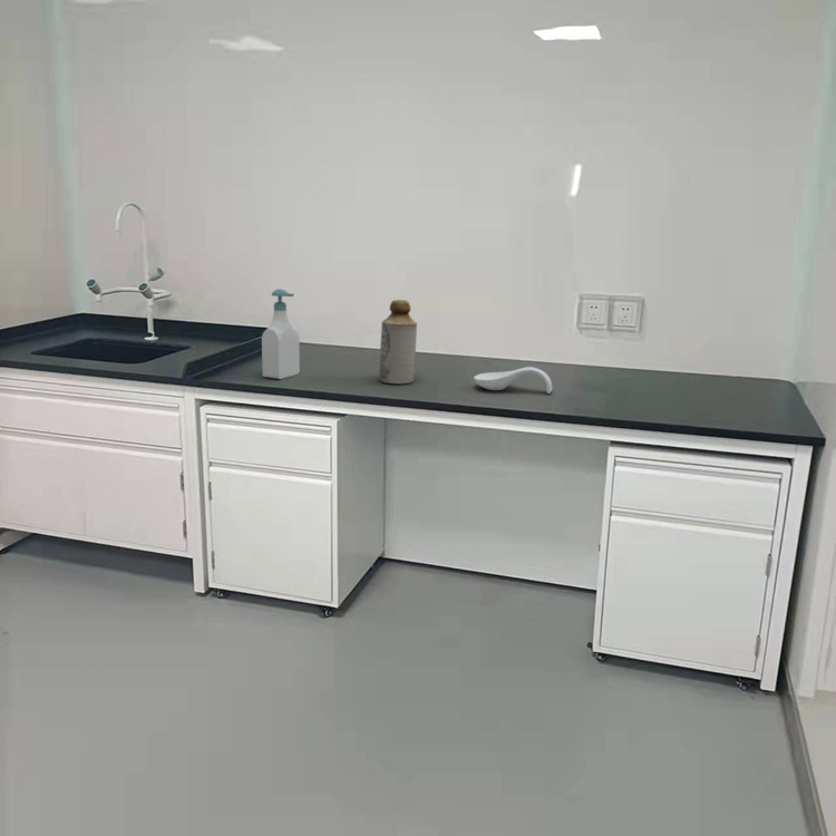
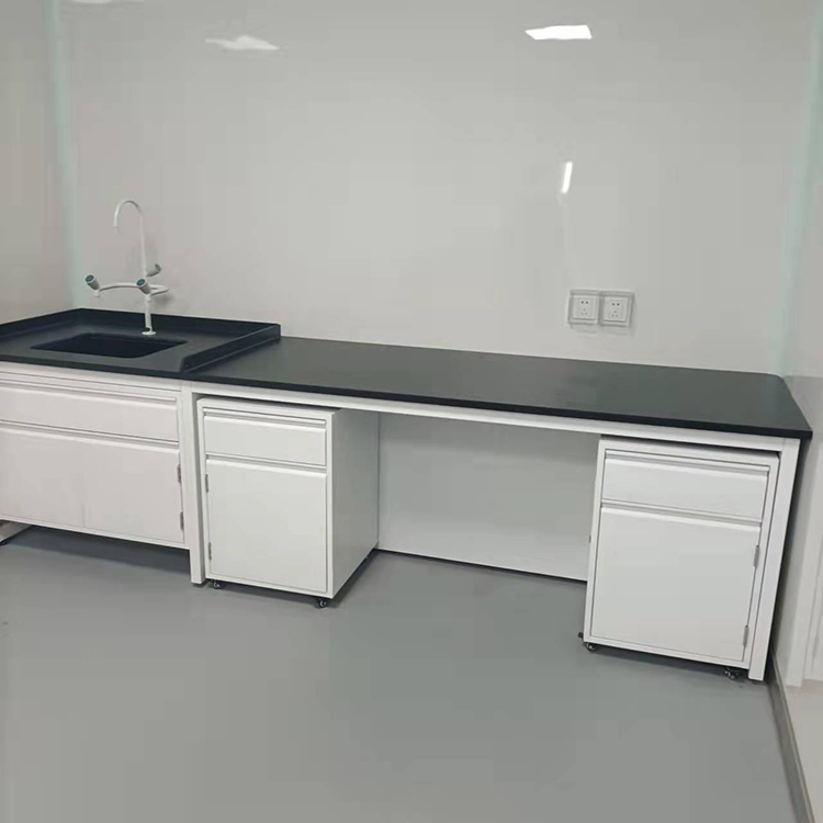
- soap bottle (282, 332)
- bottle (398, 340)
- spoon rest (513, 378)
